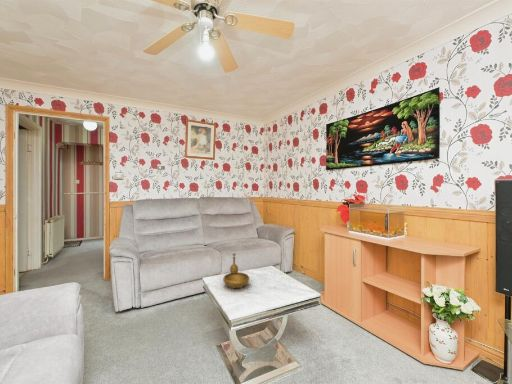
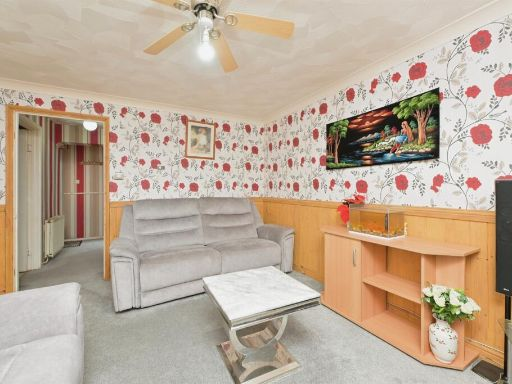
- decorative bowl (235, 269)
